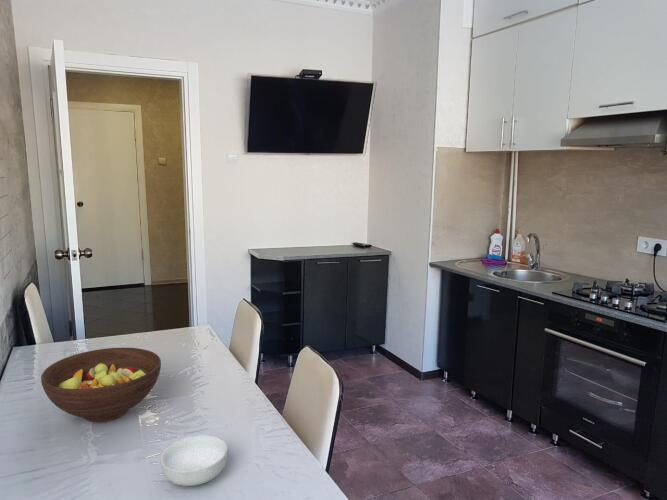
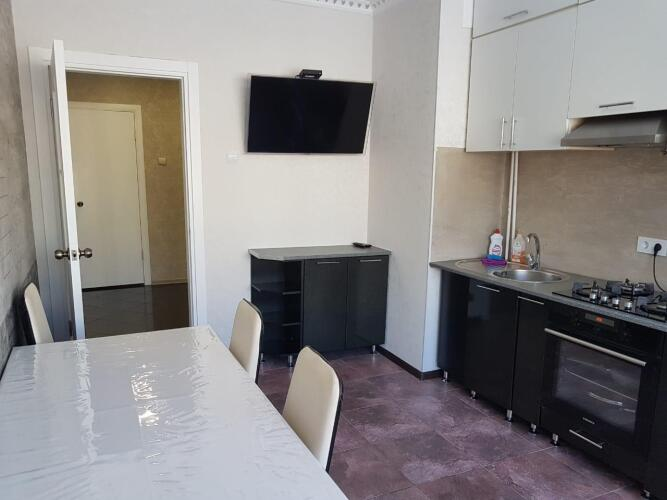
- cereal bowl (195, 464)
- fruit bowl (105, 389)
